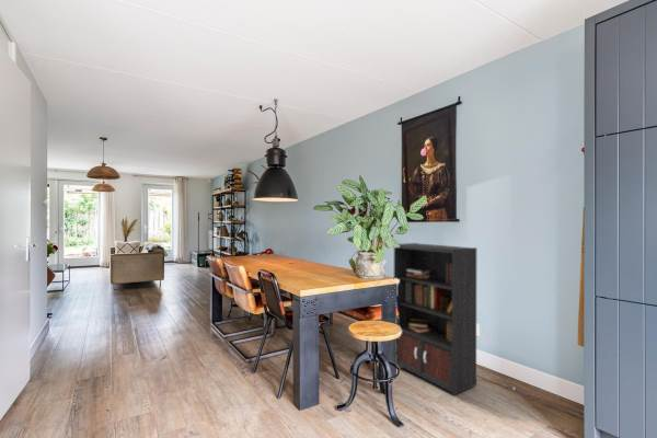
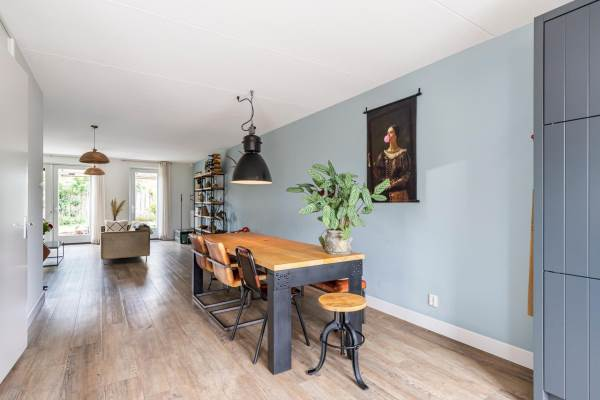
- bookcase (450, 311)
